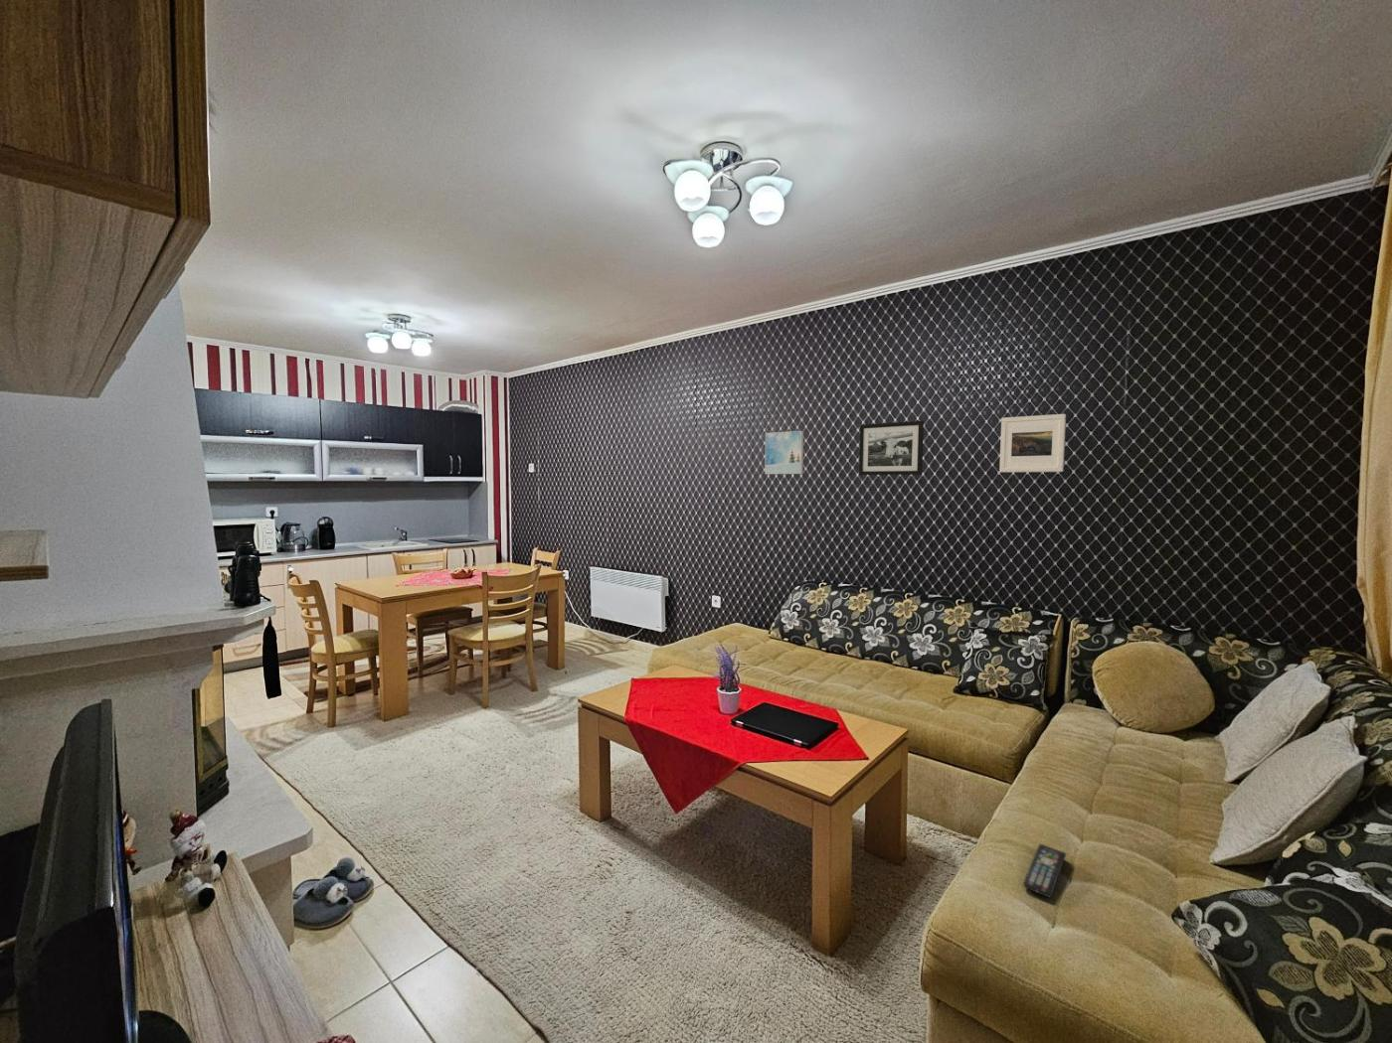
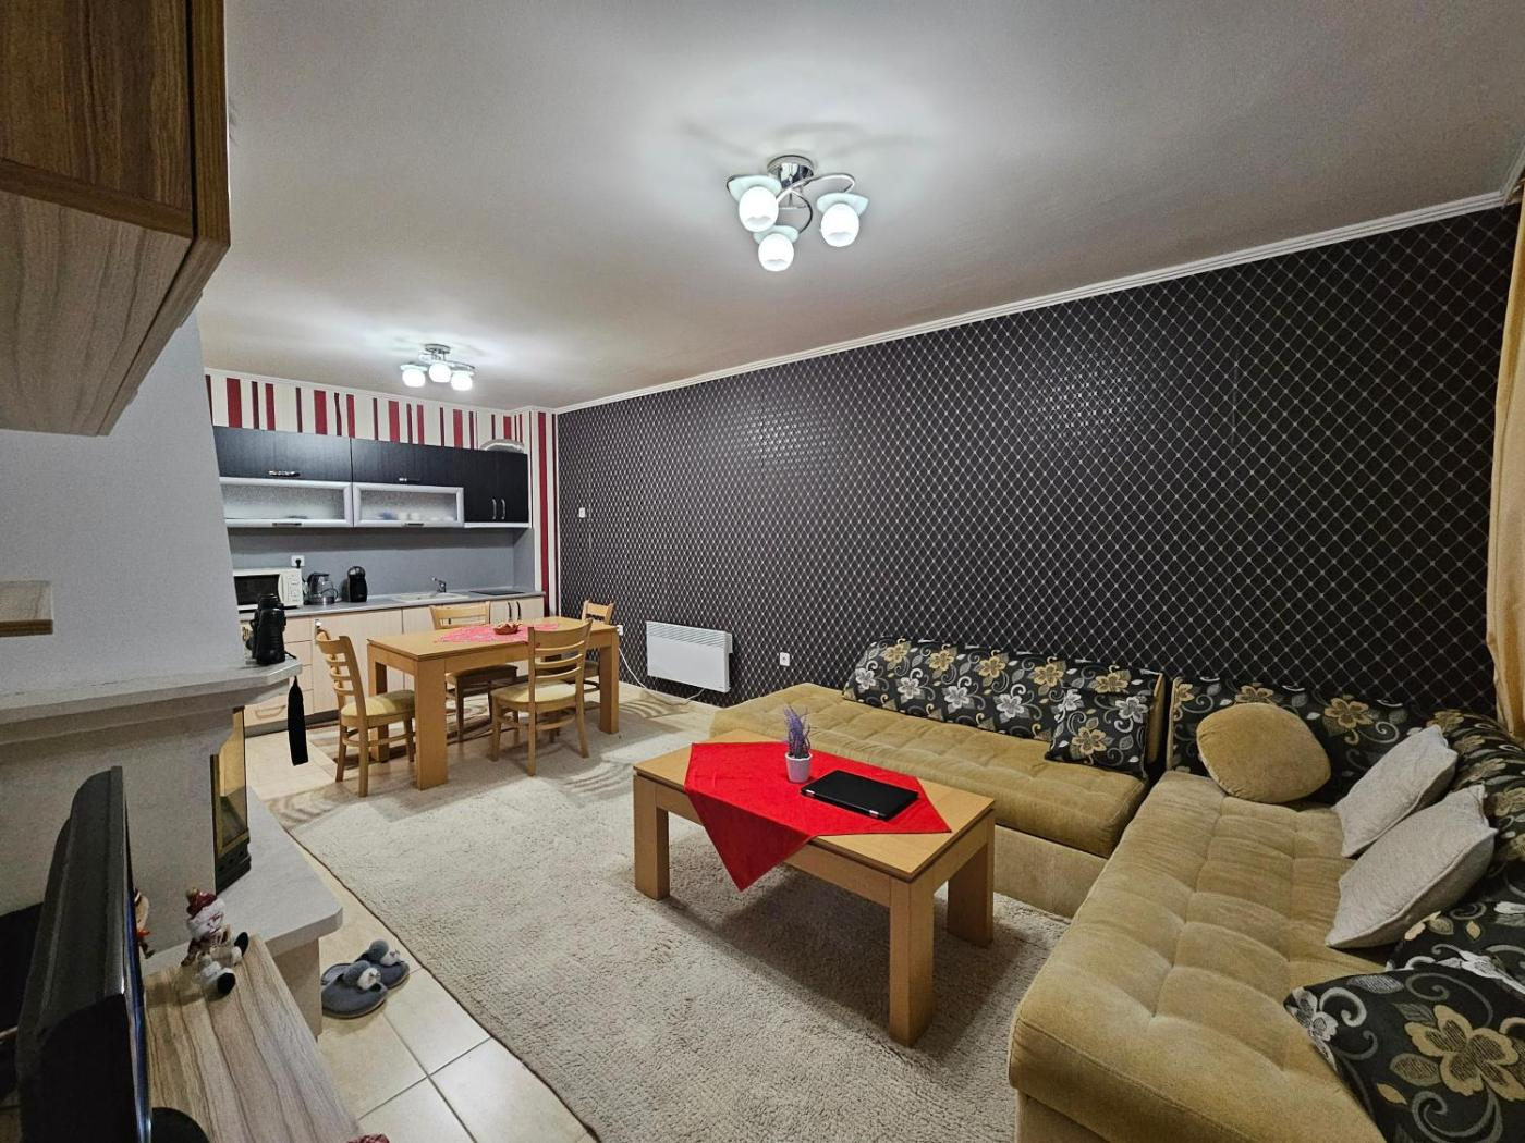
- remote control (1045, 868)
- picture frame (890, 449)
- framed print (784, 452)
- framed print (1031, 444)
